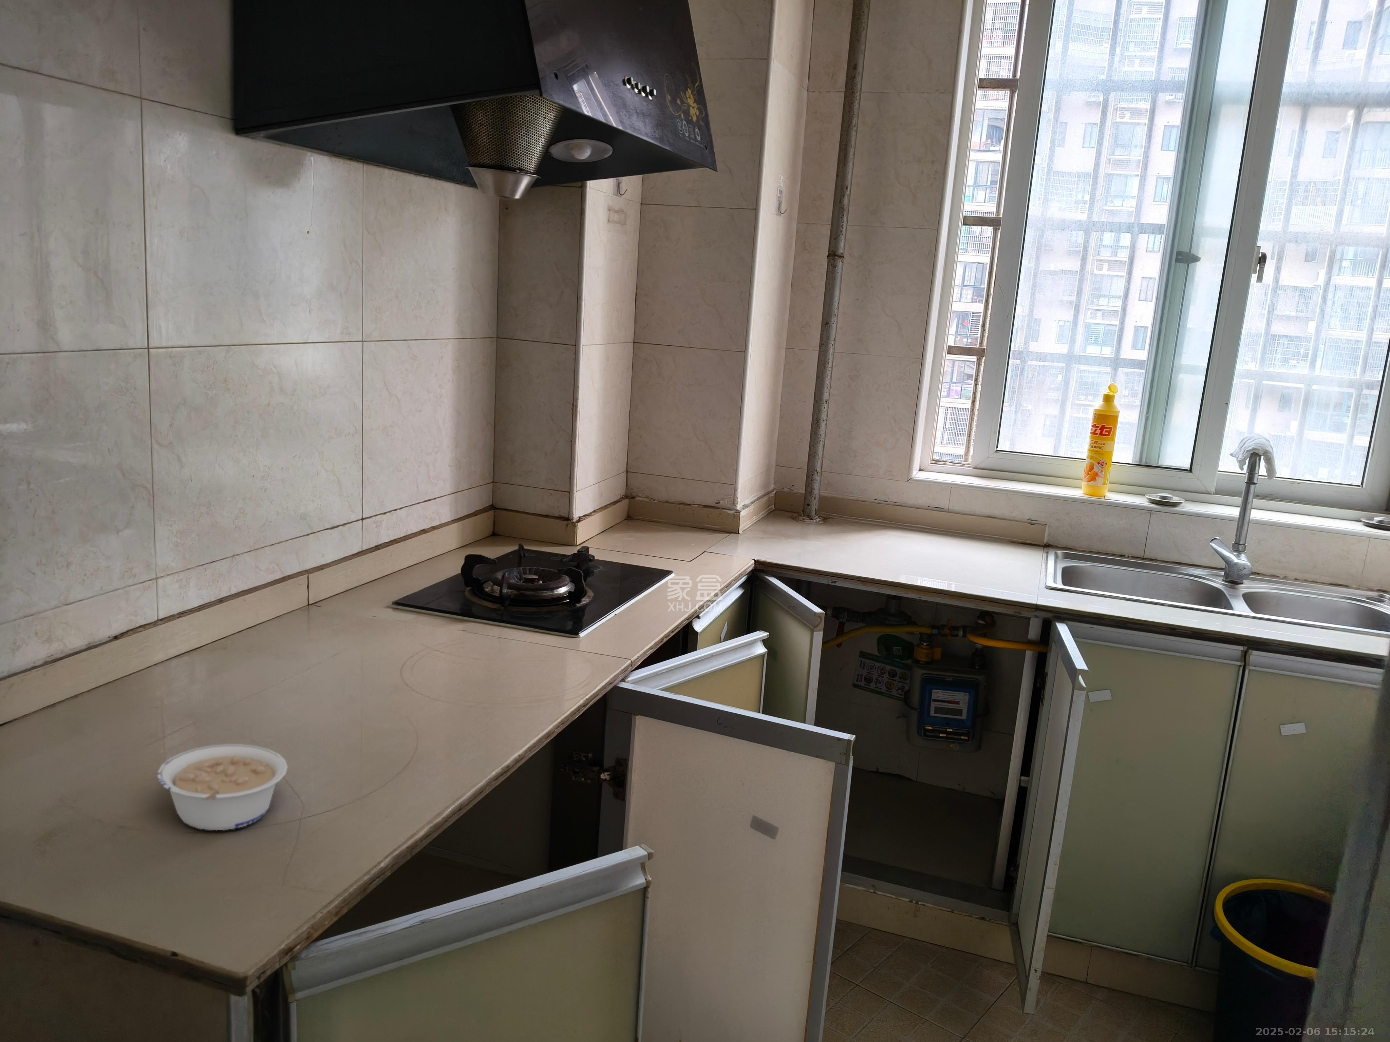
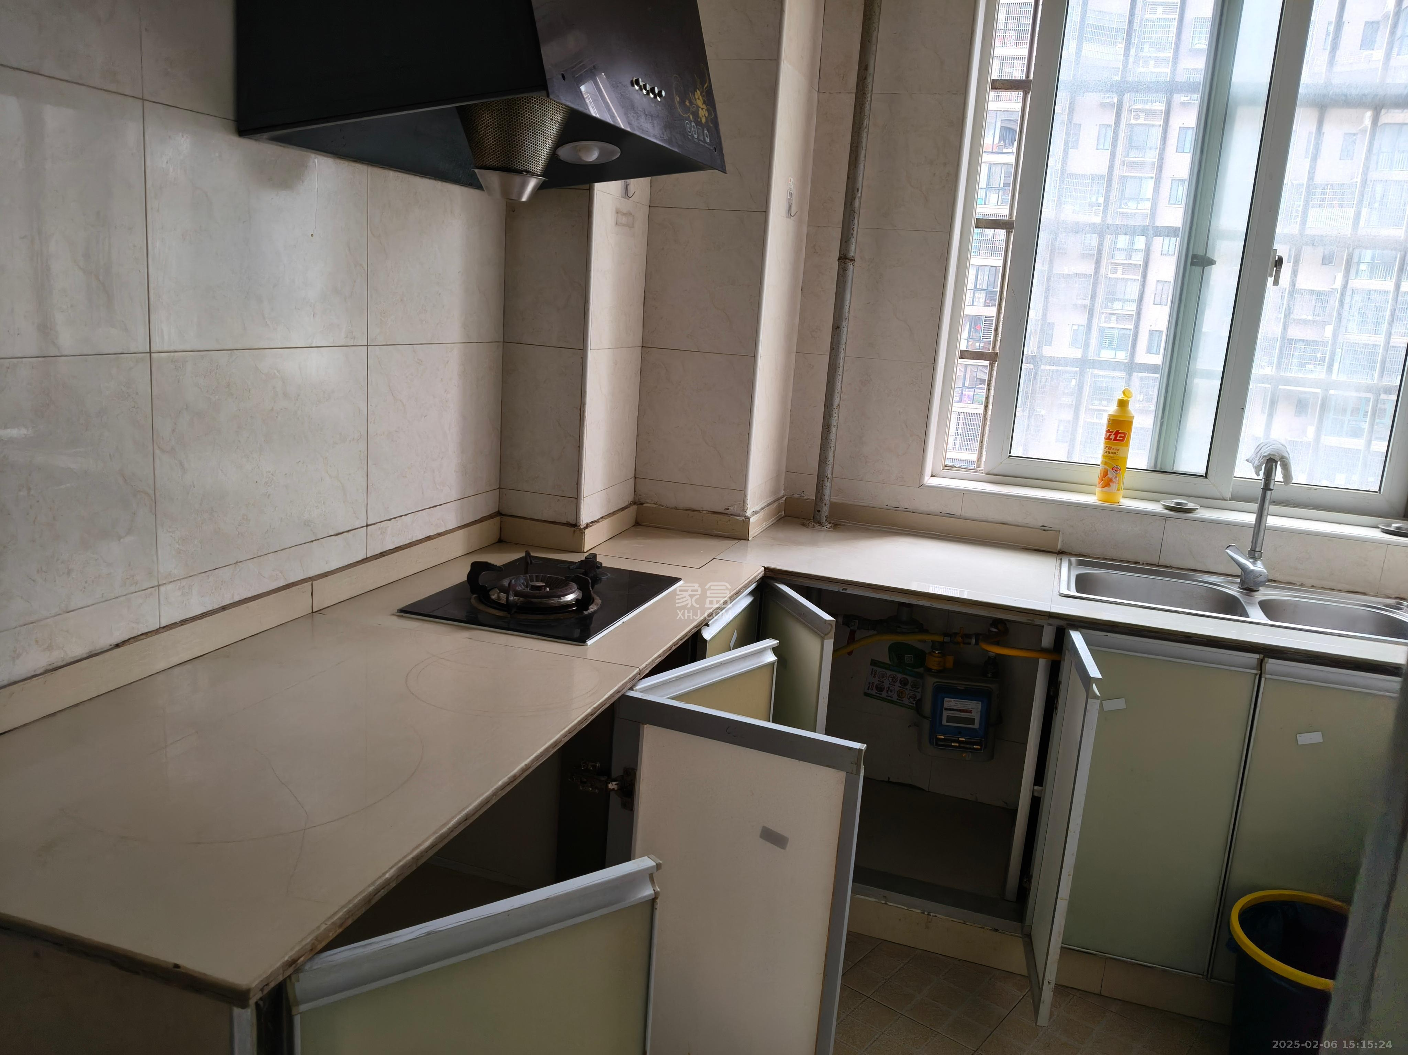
- legume (225, 787)
